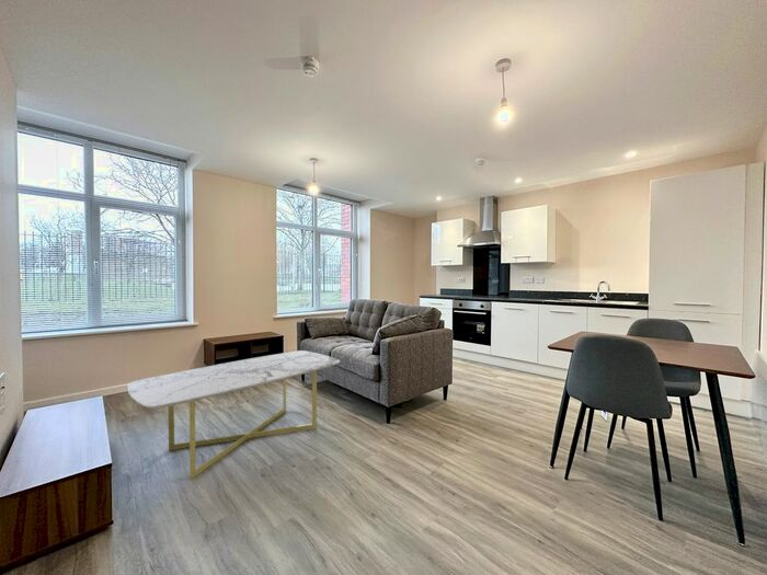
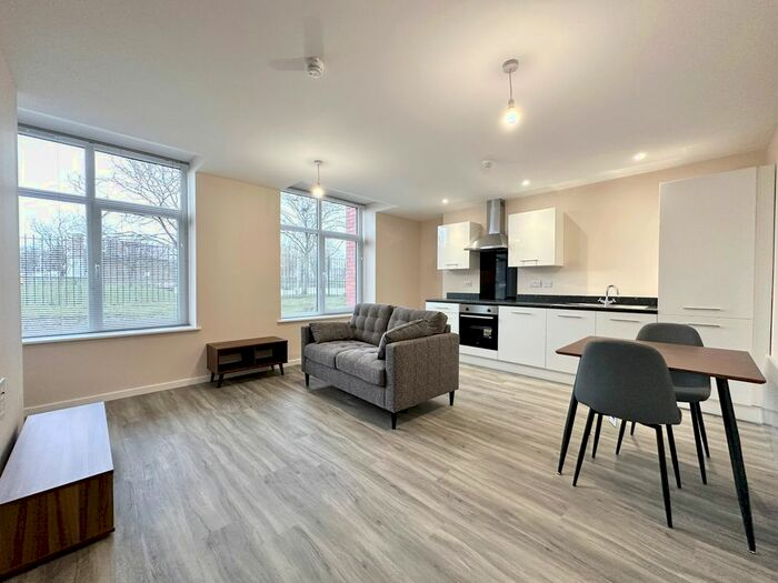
- coffee table (242, 389)
